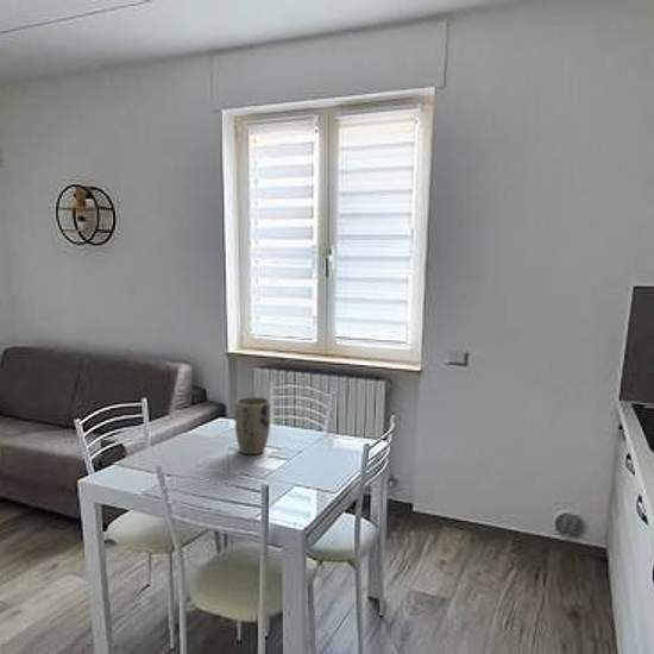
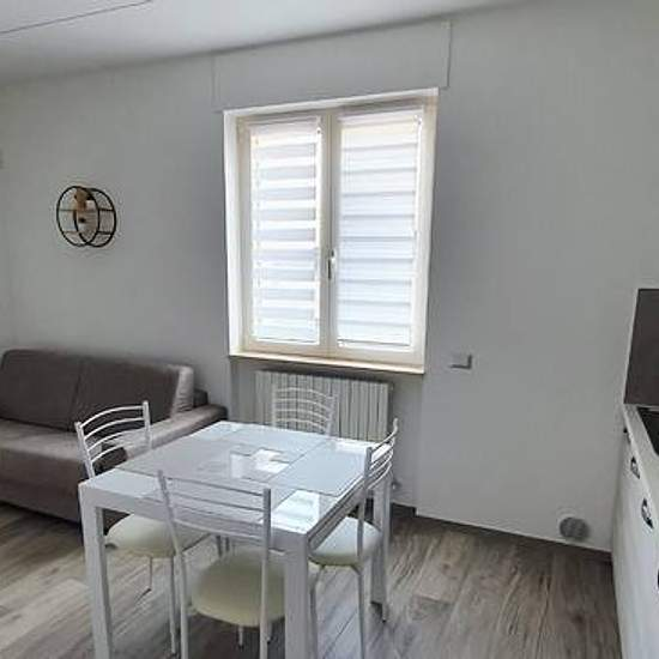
- plant pot (252, 426)
